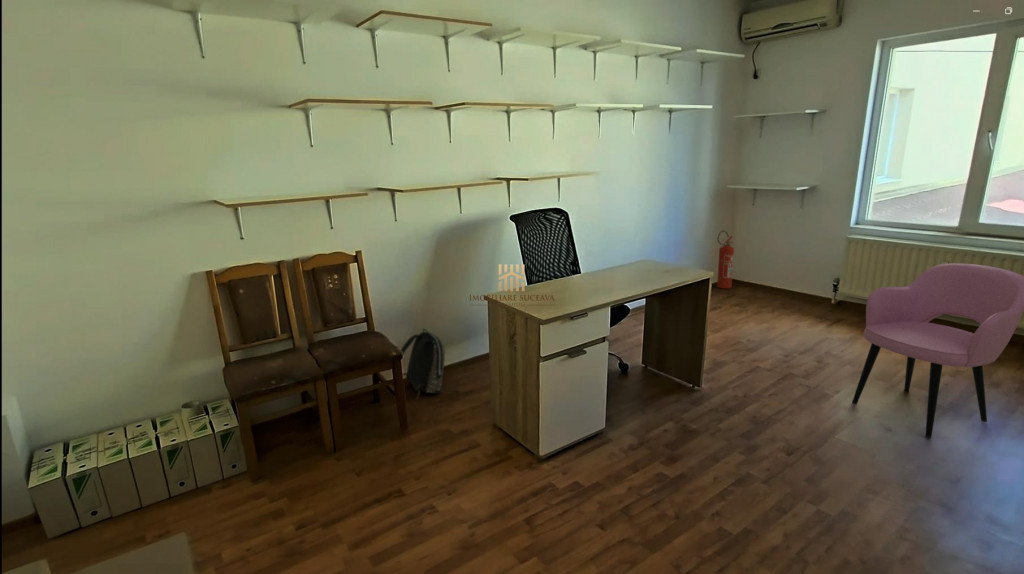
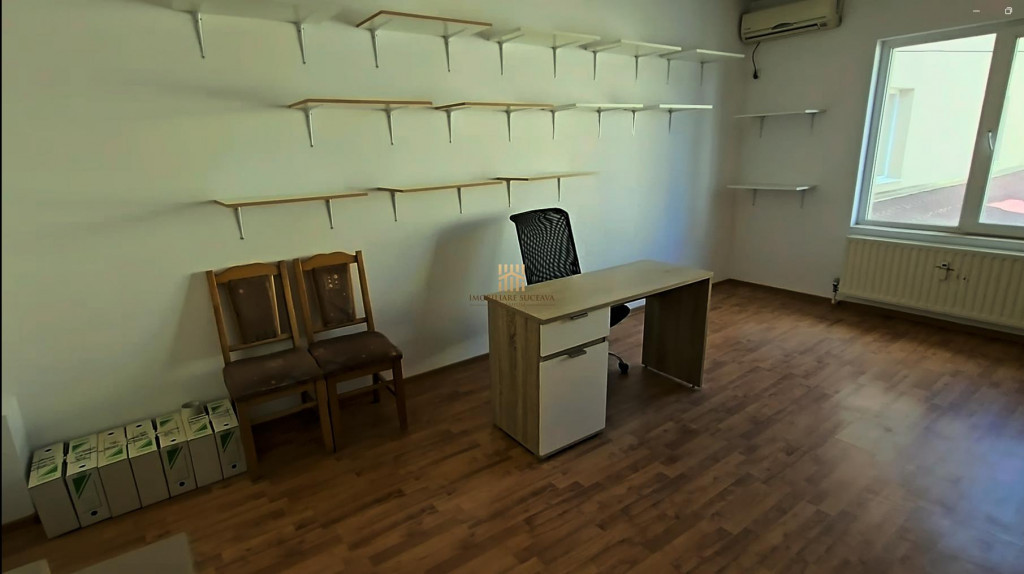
- armchair (934, 343)
- backpack (422, 359)
- fire extinguisher (724, 259)
